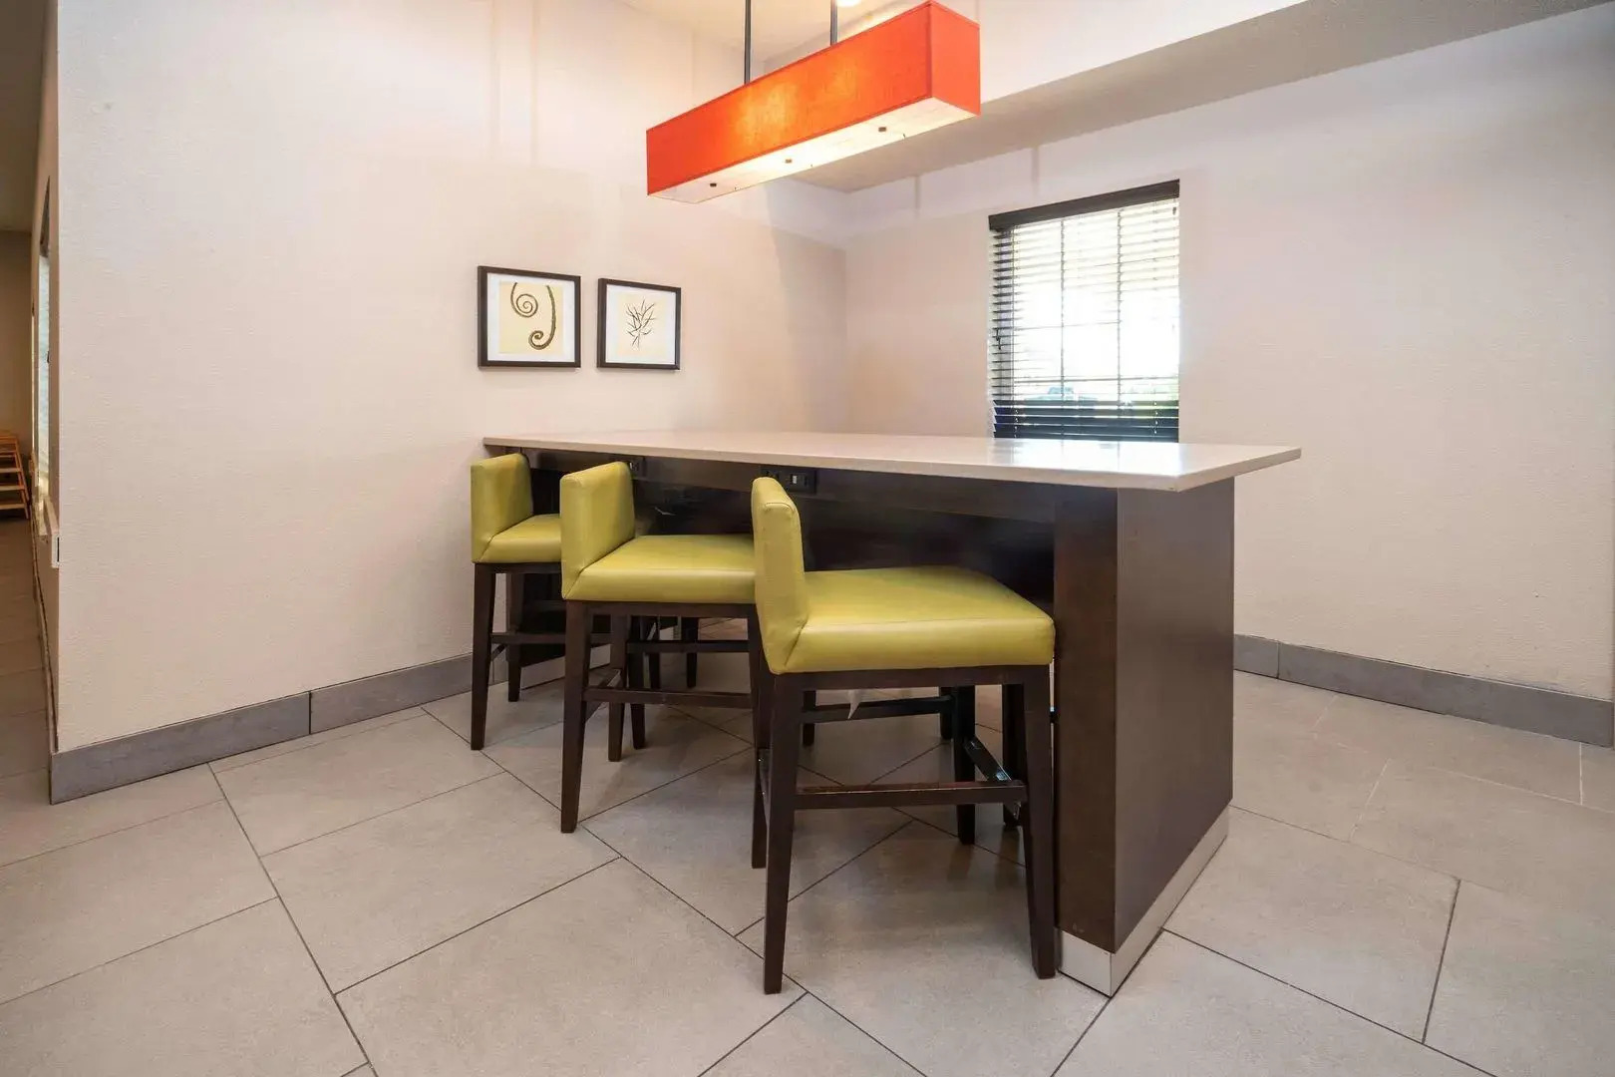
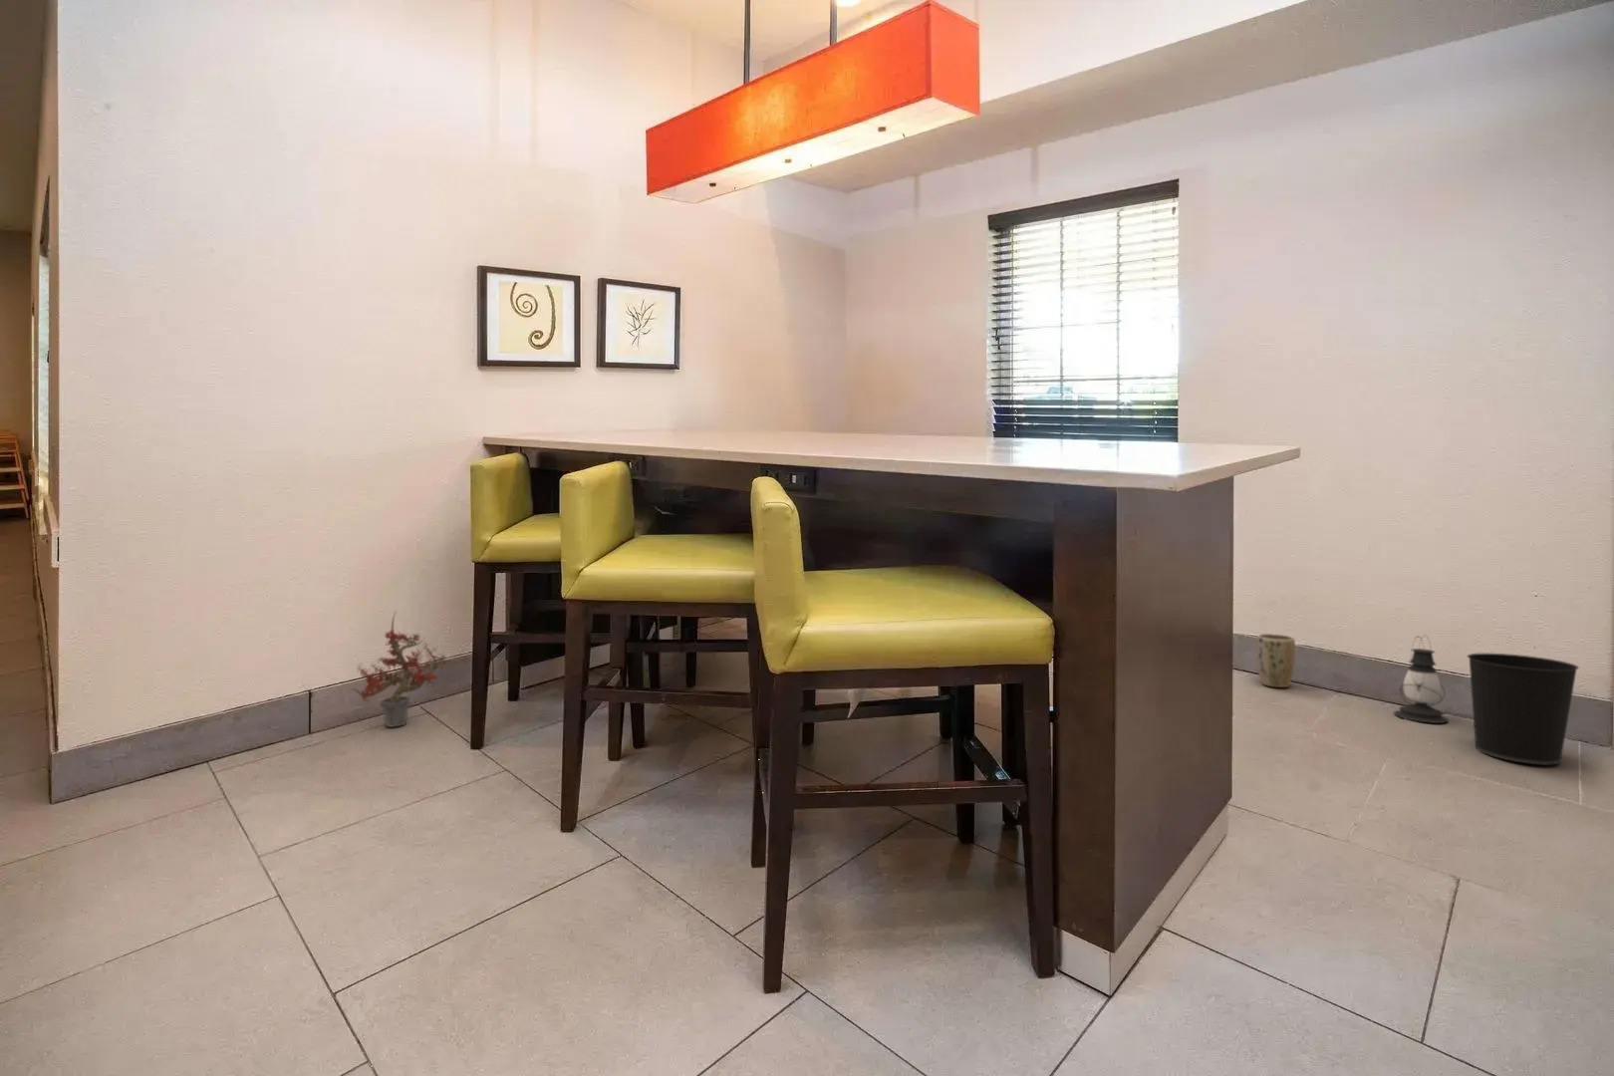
+ lantern (1422, 675)
+ wastebasket (1518, 707)
+ potted plant (397, 665)
+ plant pot (1275, 660)
